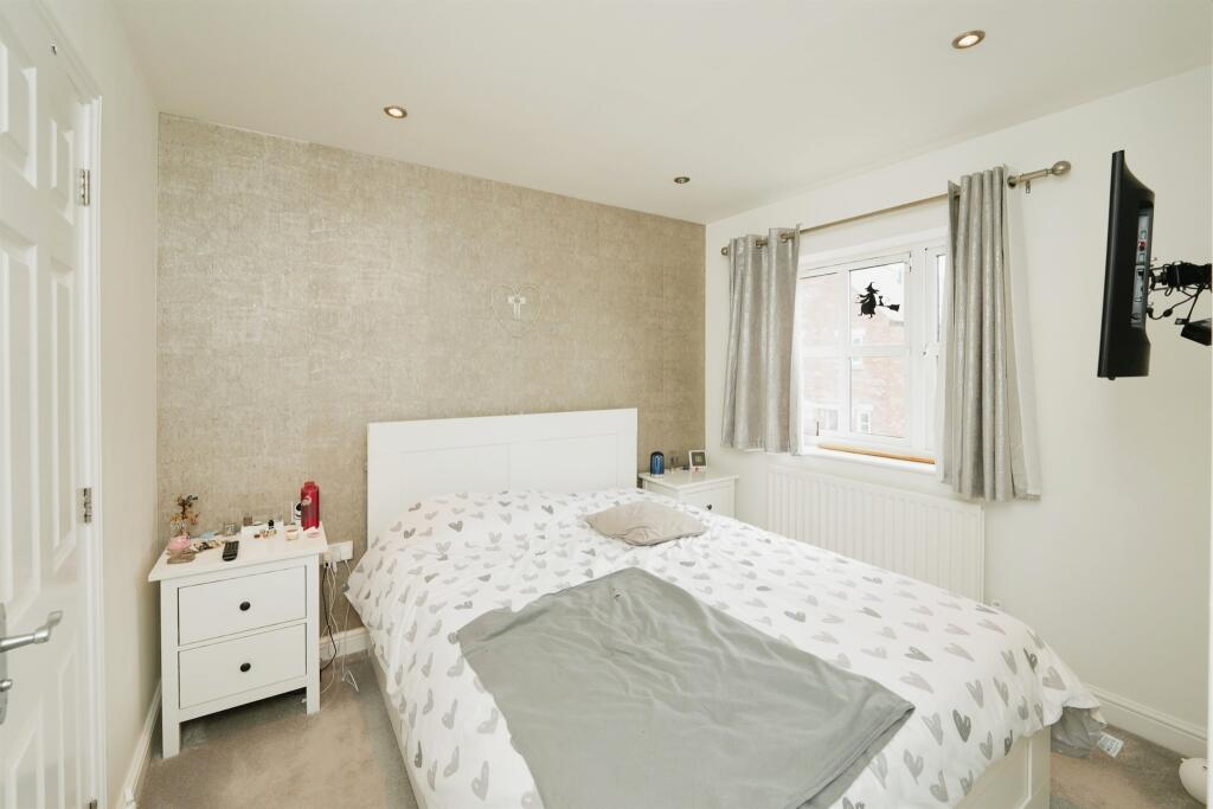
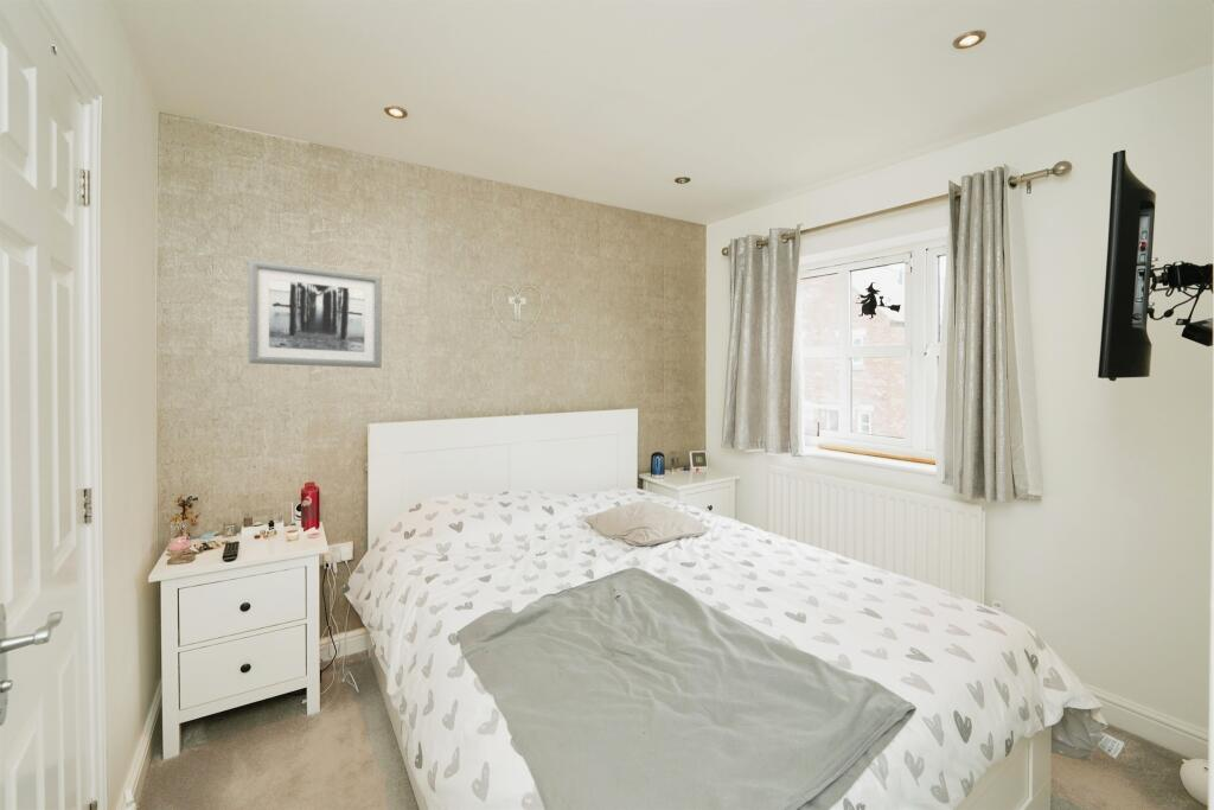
+ wall art (319, 317)
